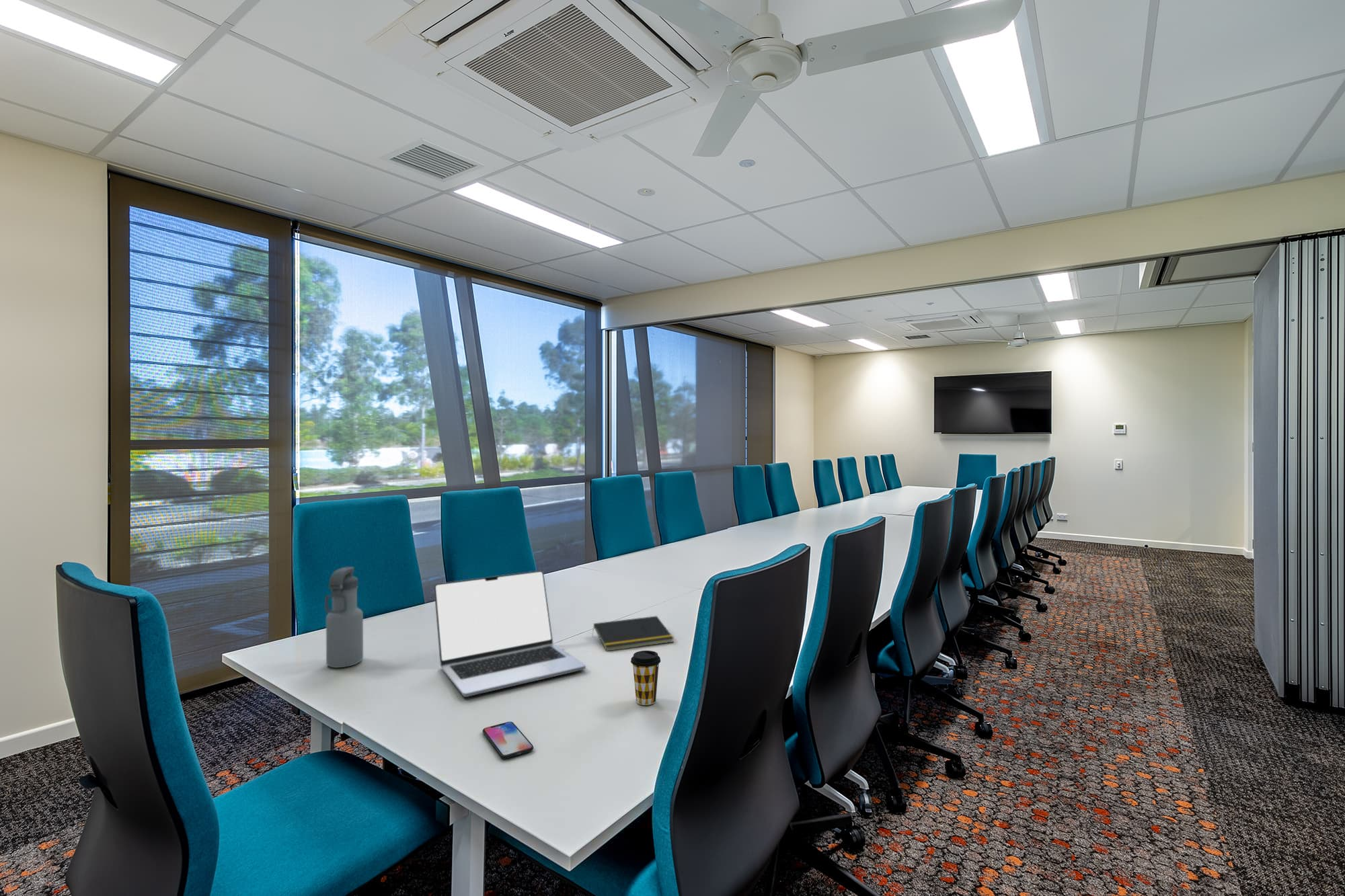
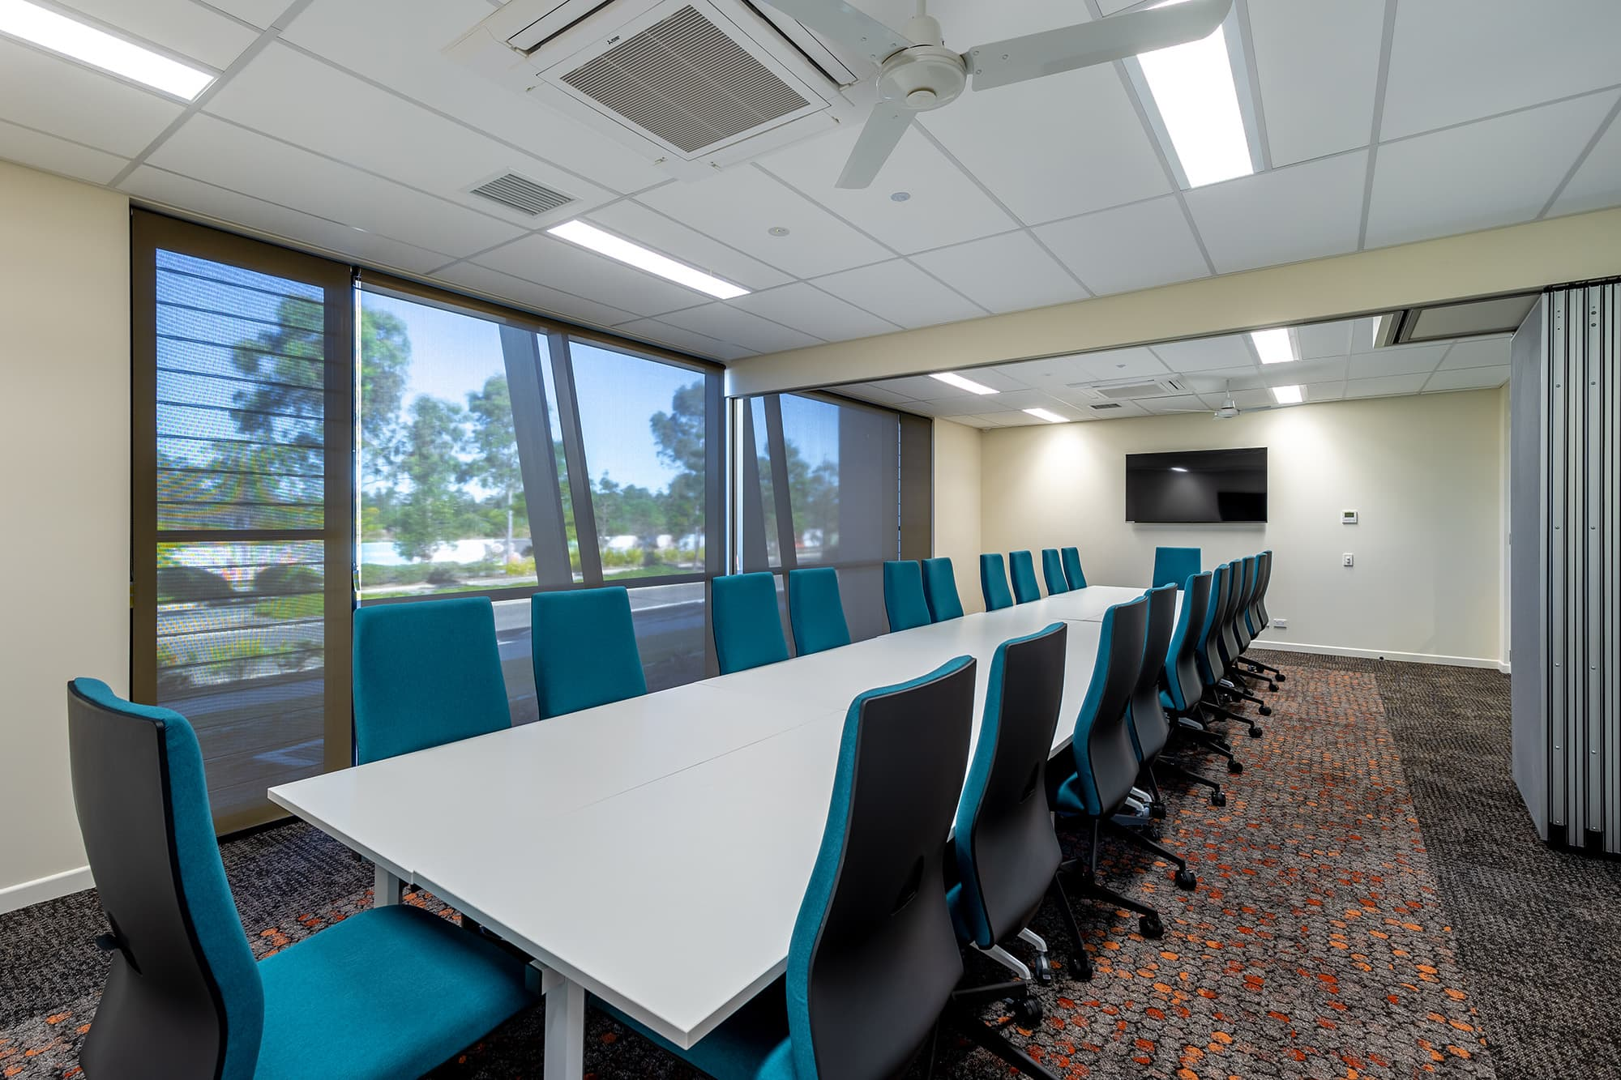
- coffee cup (646, 678)
- laptop (508, 626)
- smartphone (507, 739)
- water bottle (344, 616)
- notepad (633, 633)
